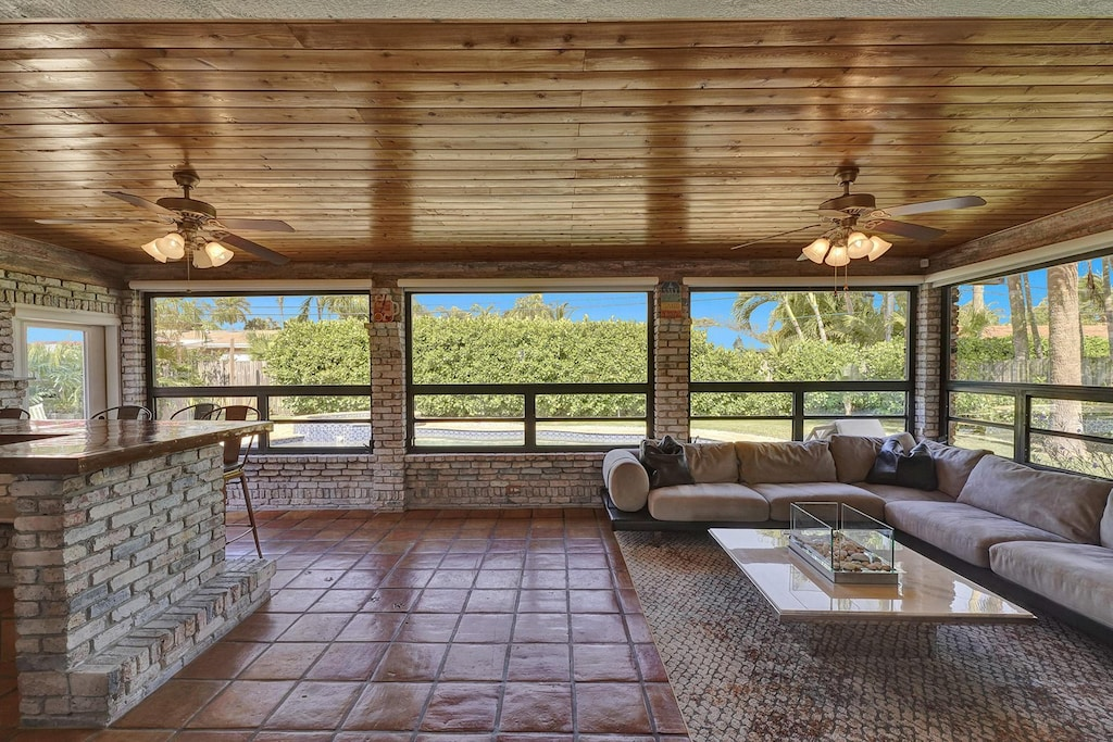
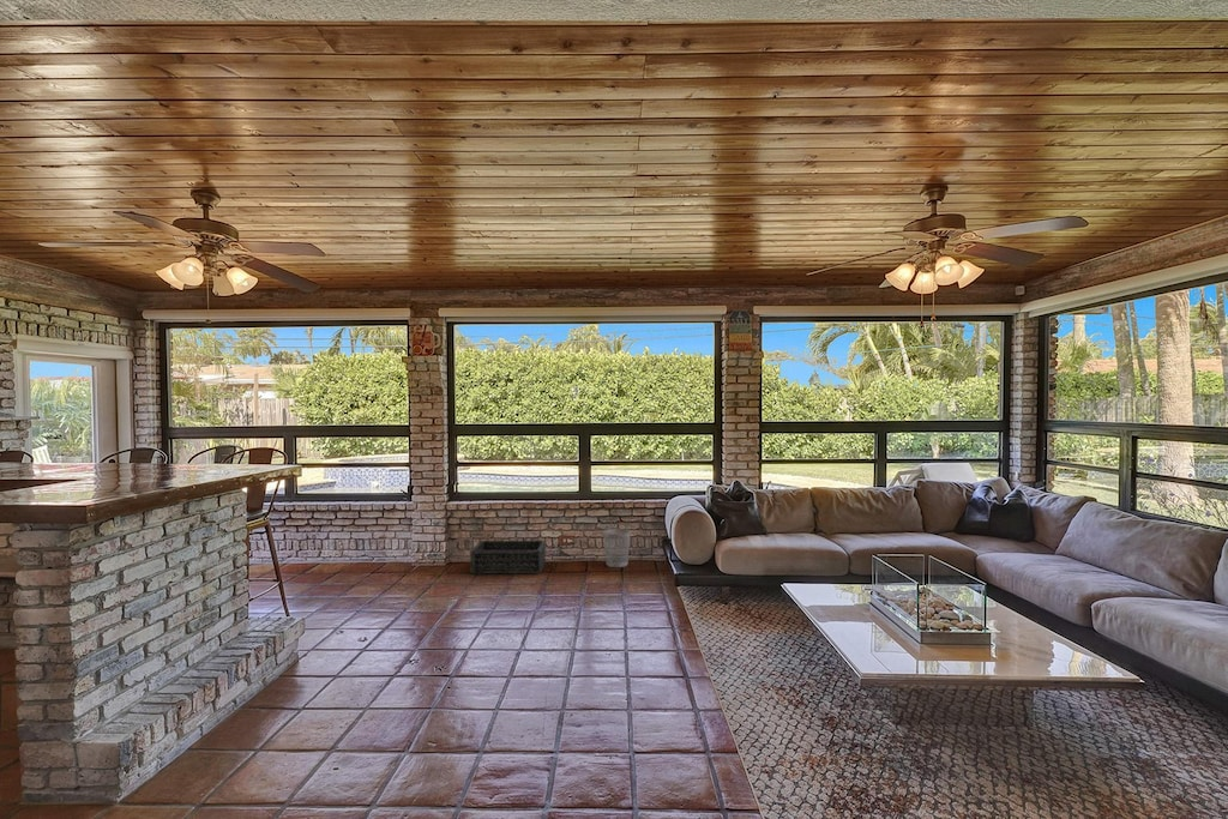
+ wastebasket (616, 548)
+ basket (508, 556)
